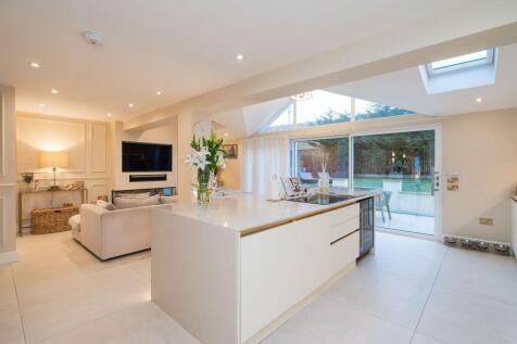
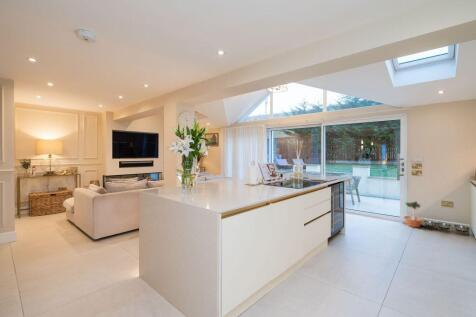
+ potted tree (413, 212)
